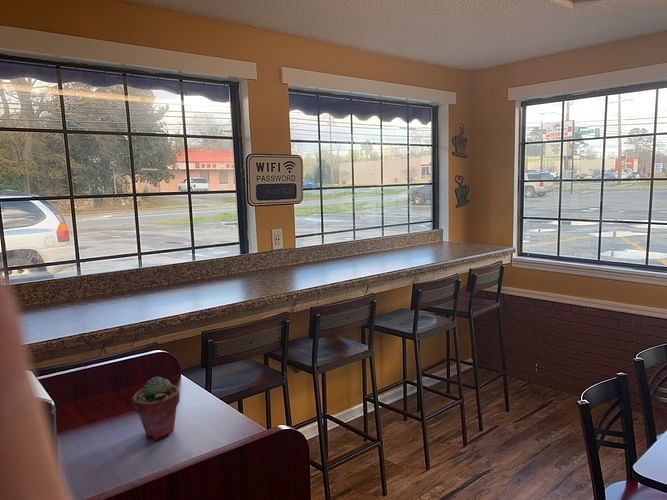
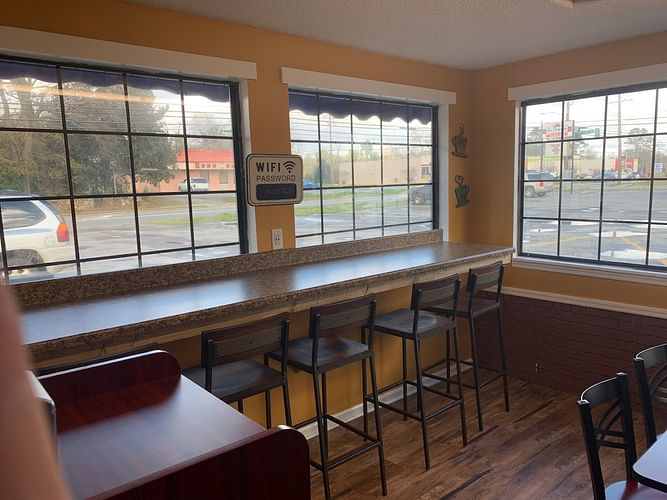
- potted succulent (157, 404)
